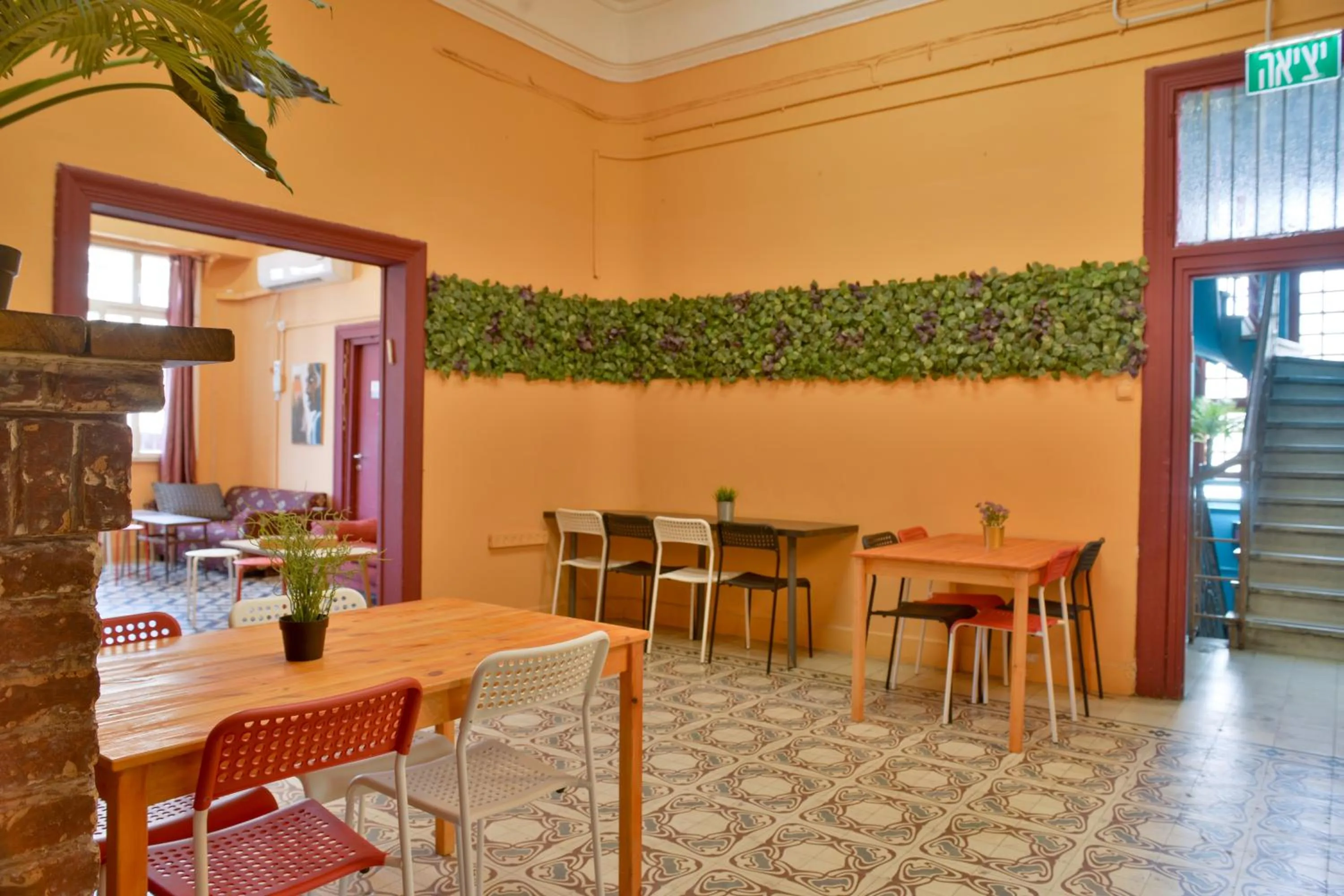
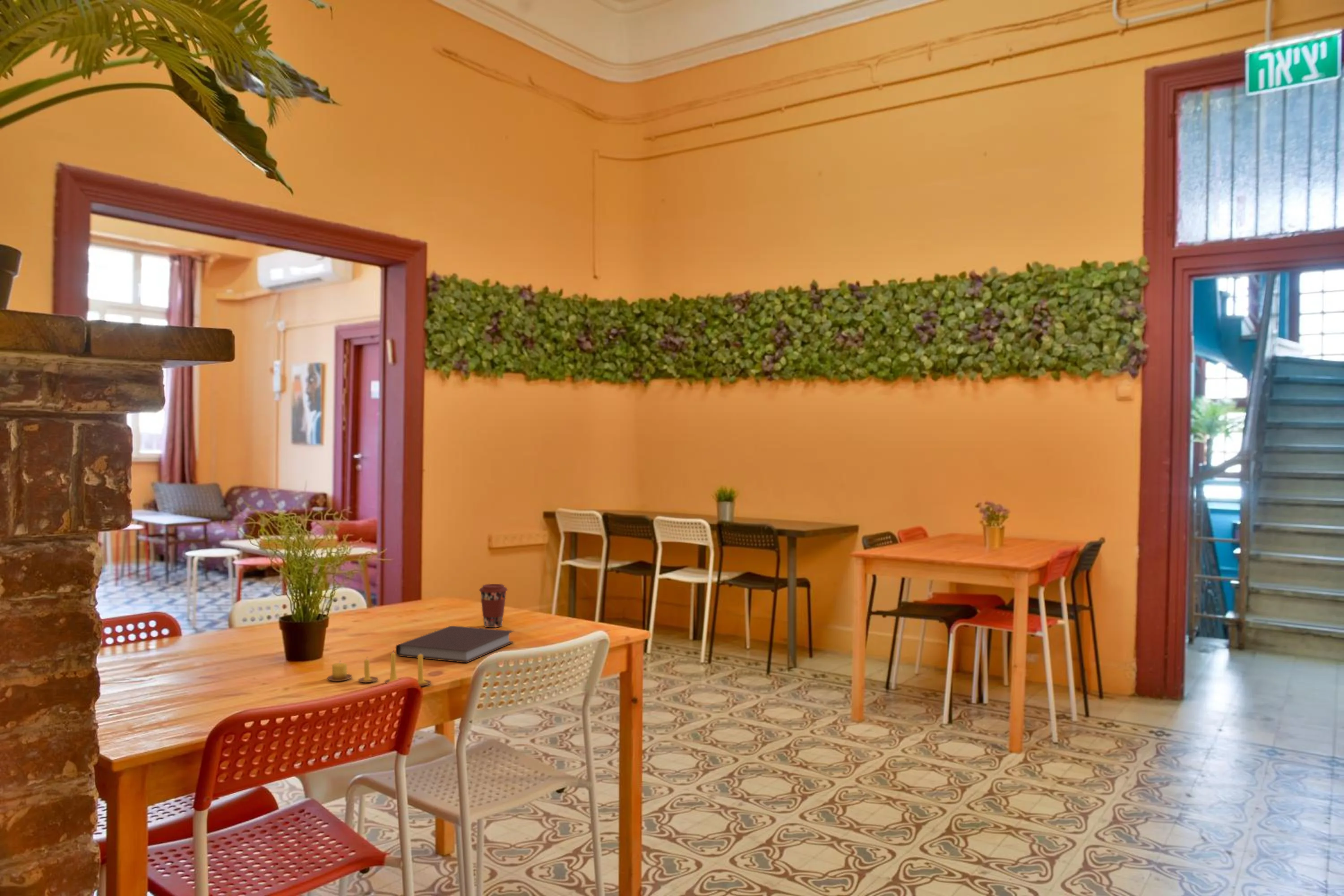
+ coffee cup (493, 605)
+ candle (369, 668)
+ notebook (457, 643)
